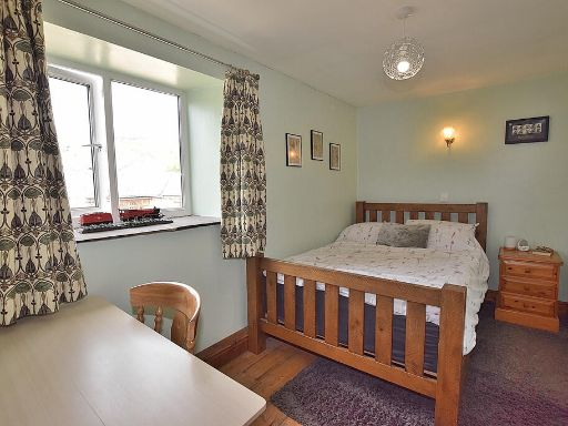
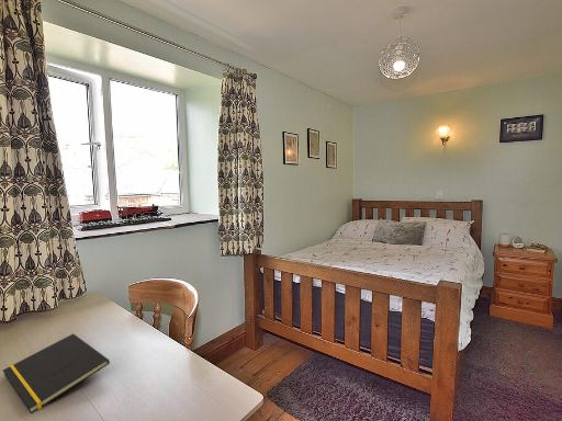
+ notepad (55, 366)
